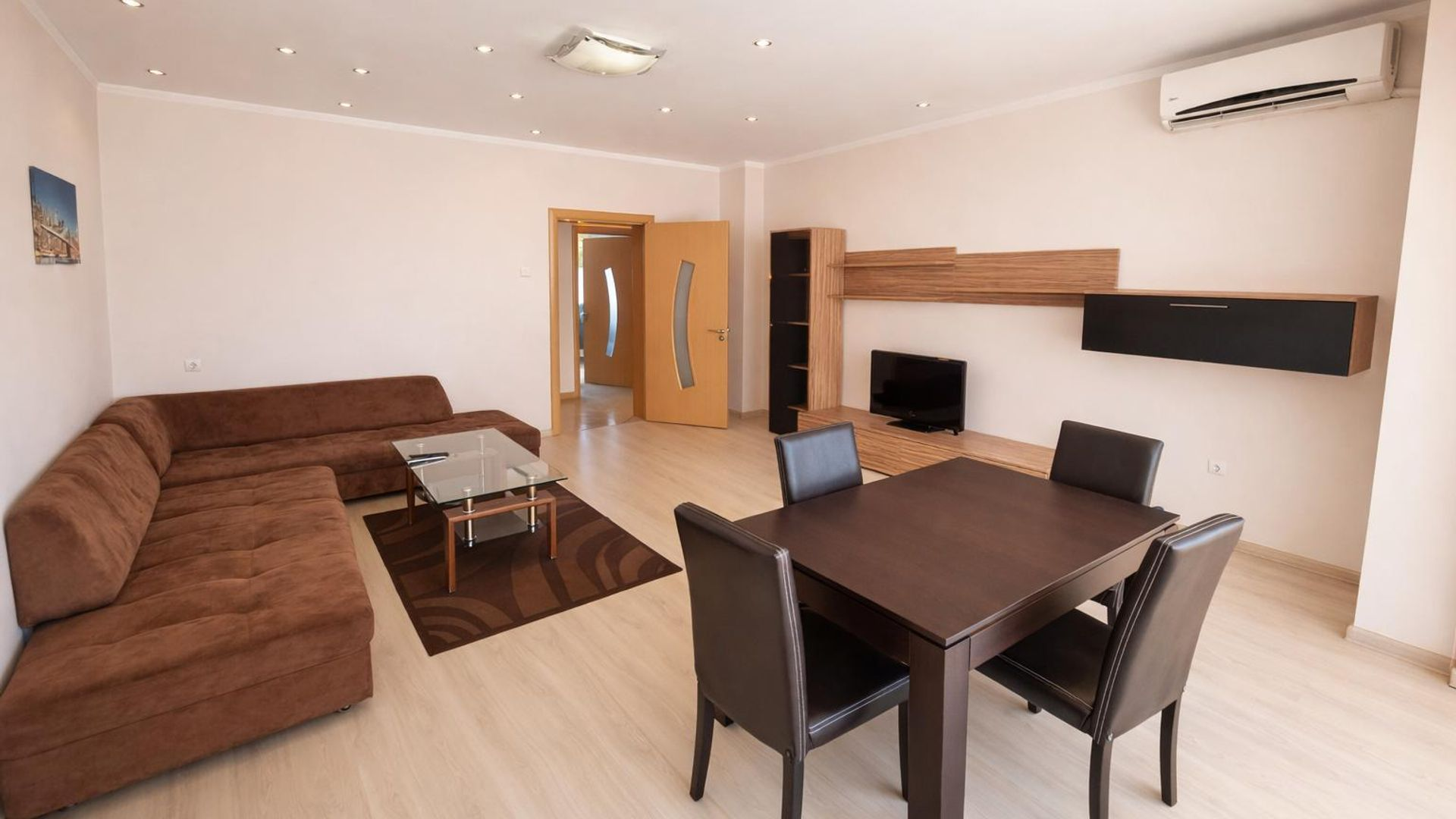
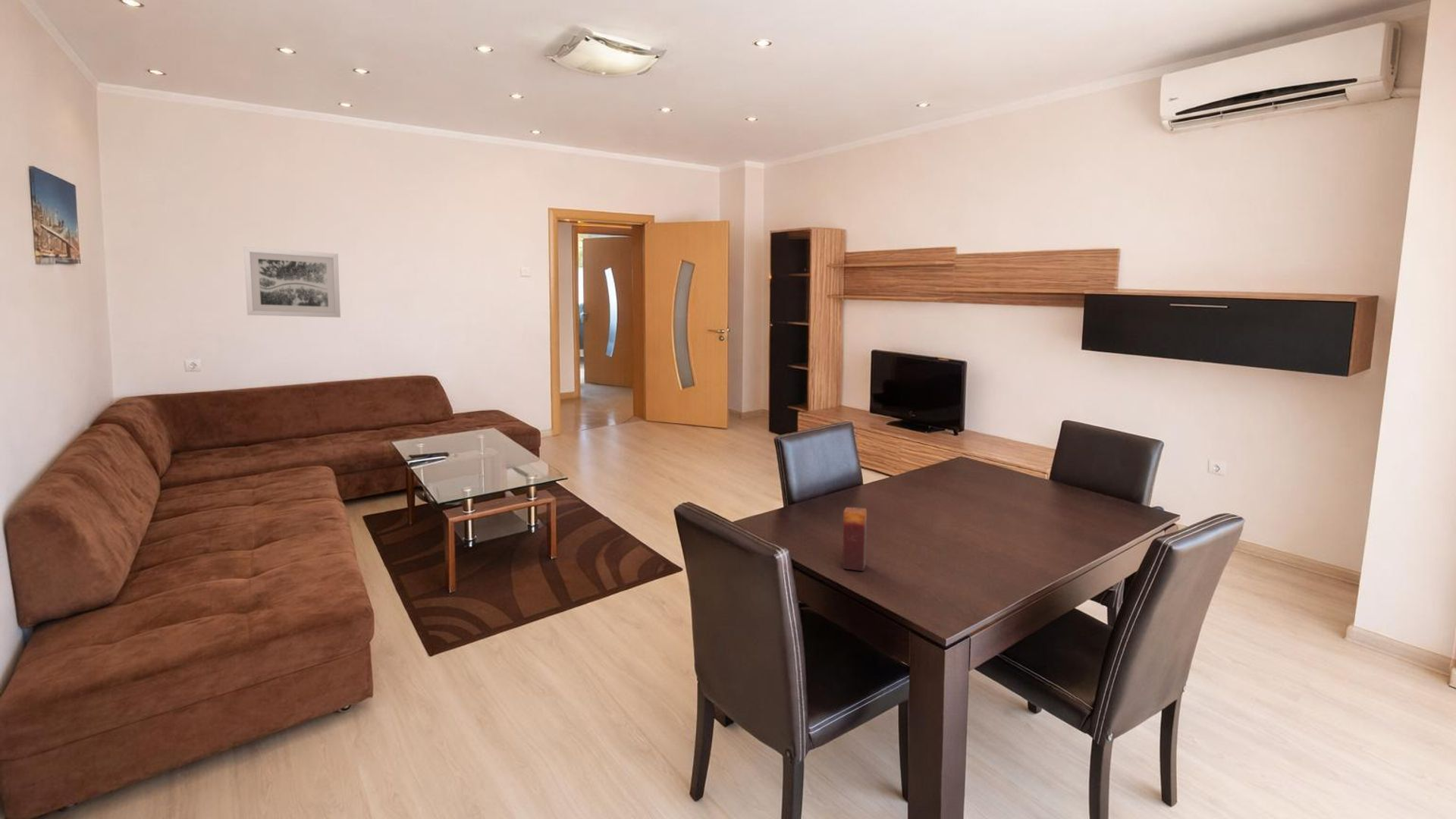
+ candle (855, 538)
+ wall art (293, 283)
